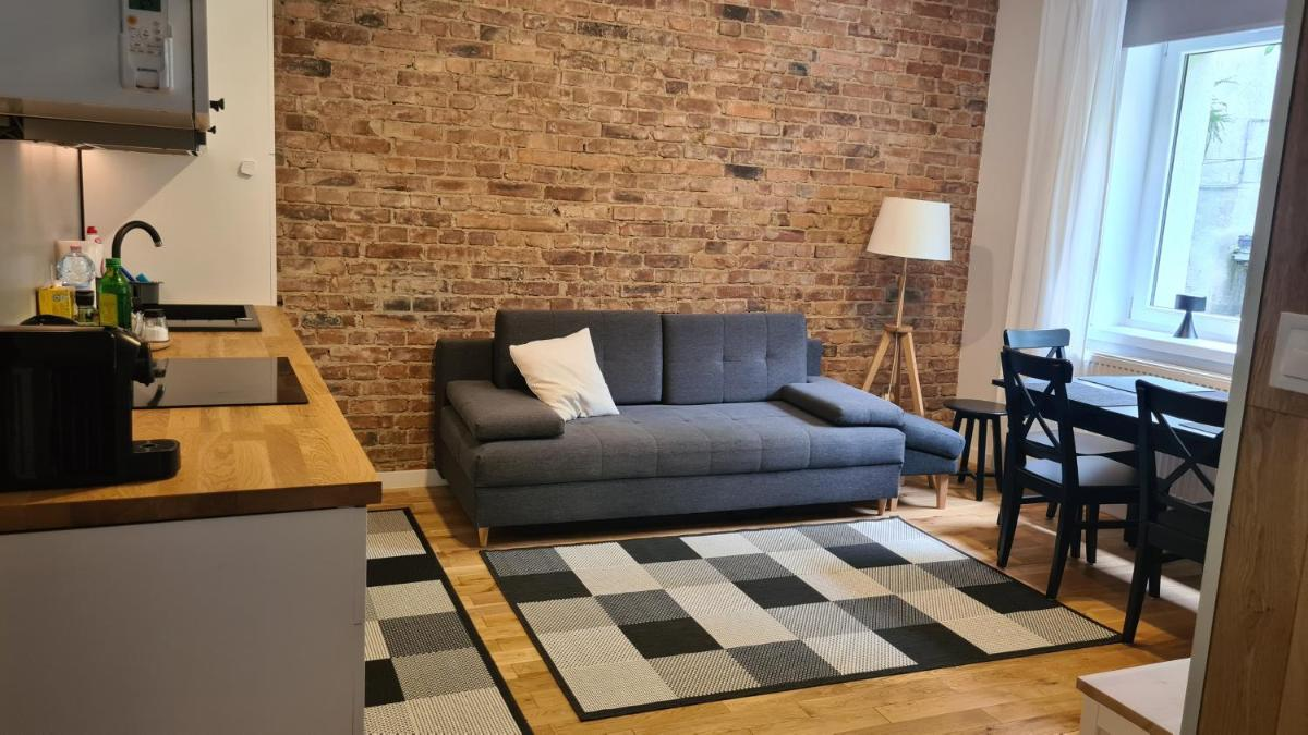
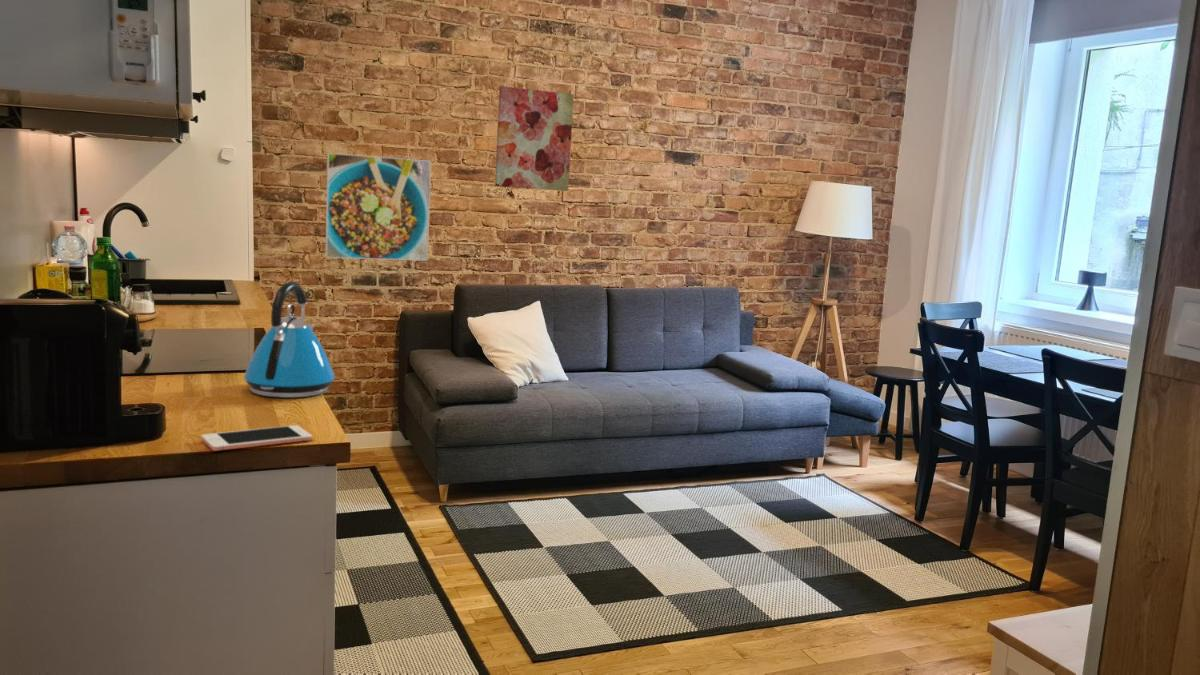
+ kettle (289, 336)
+ wall art (534, 139)
+ cell phone (257, 437)
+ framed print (378, 208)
